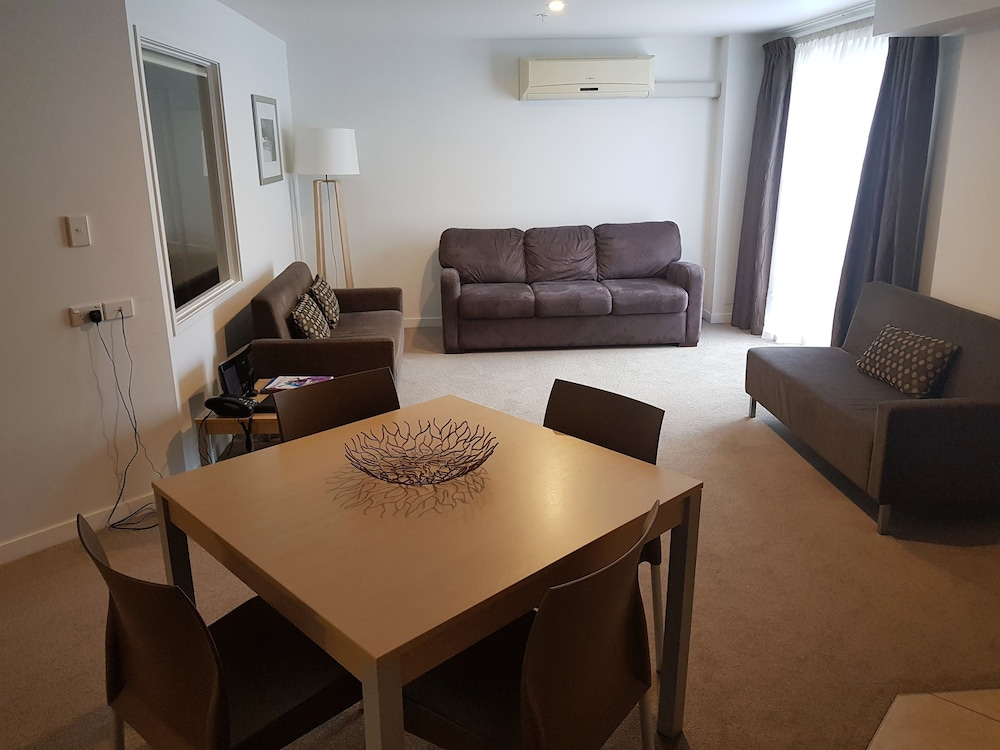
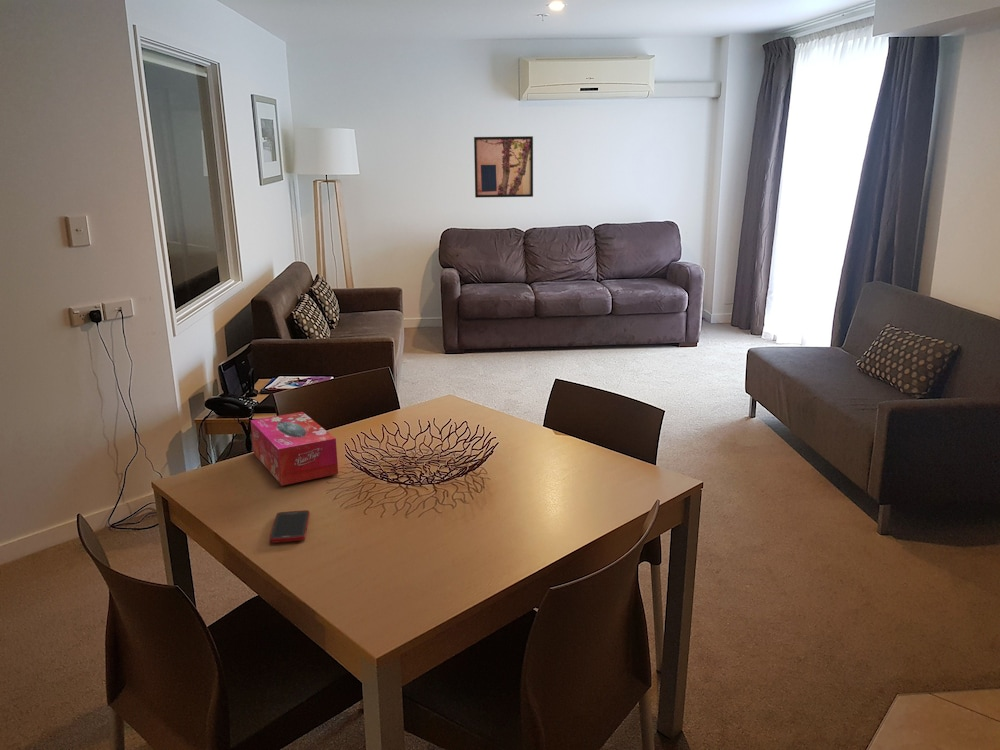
+ cell phone (290, 526)
+ wall art (503, 167)
+ tissue box (292, 446)
